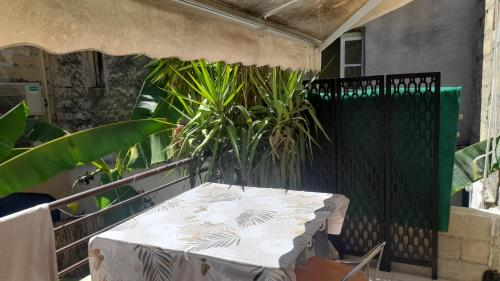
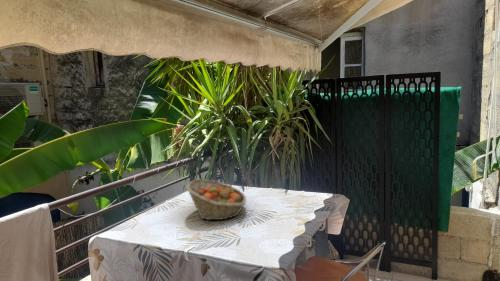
+ fruit basket (216, 197)
